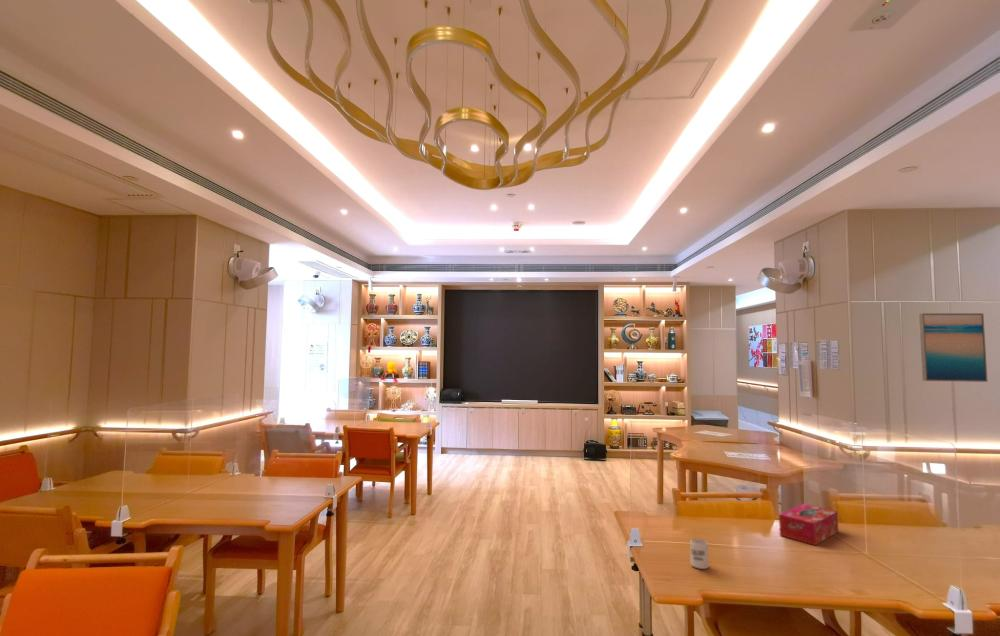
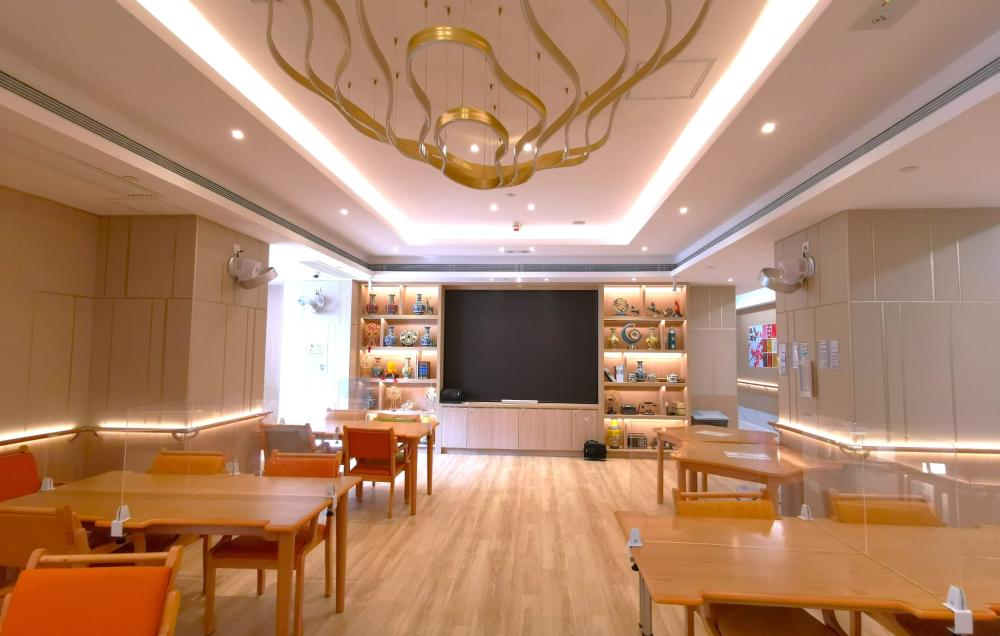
- cup (699, 553)
- wall art (952, 347)
- tissue box (809, 523)
